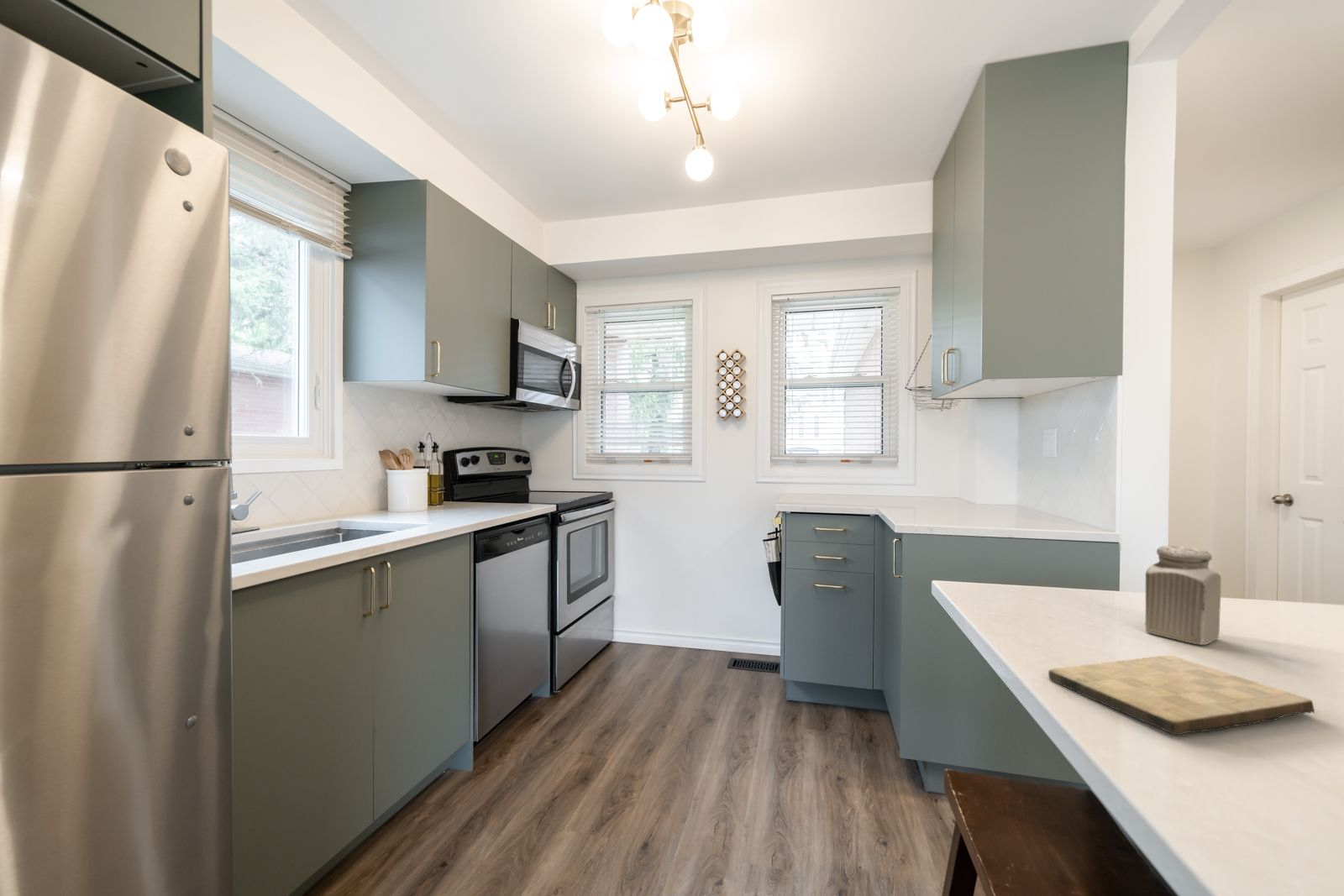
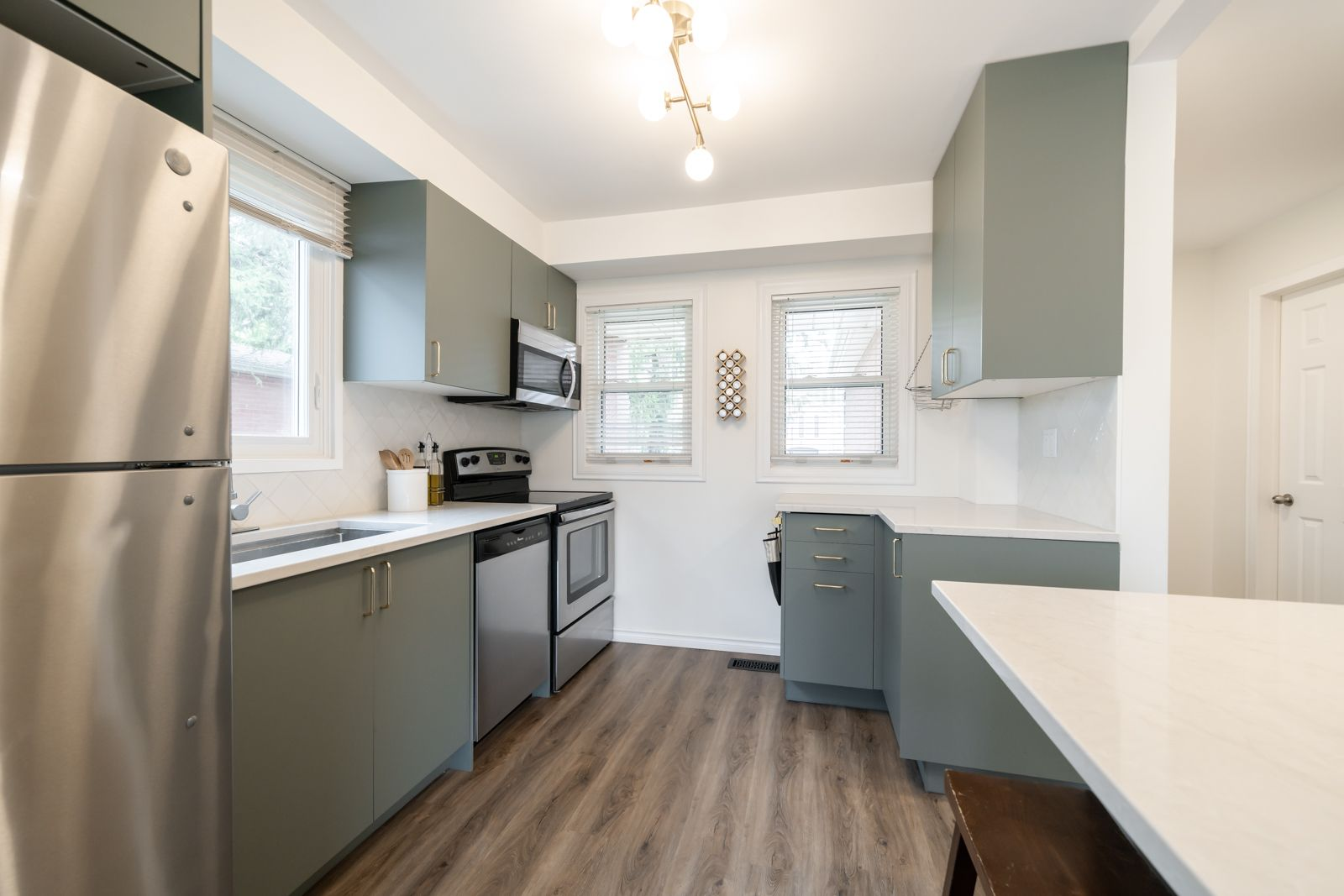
- cutting board (1172, 689)
- salt shaker (1182, 591)
